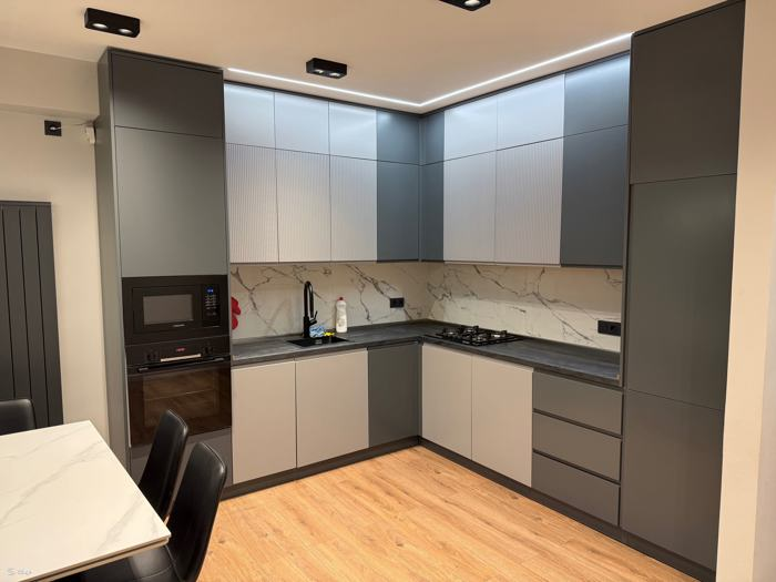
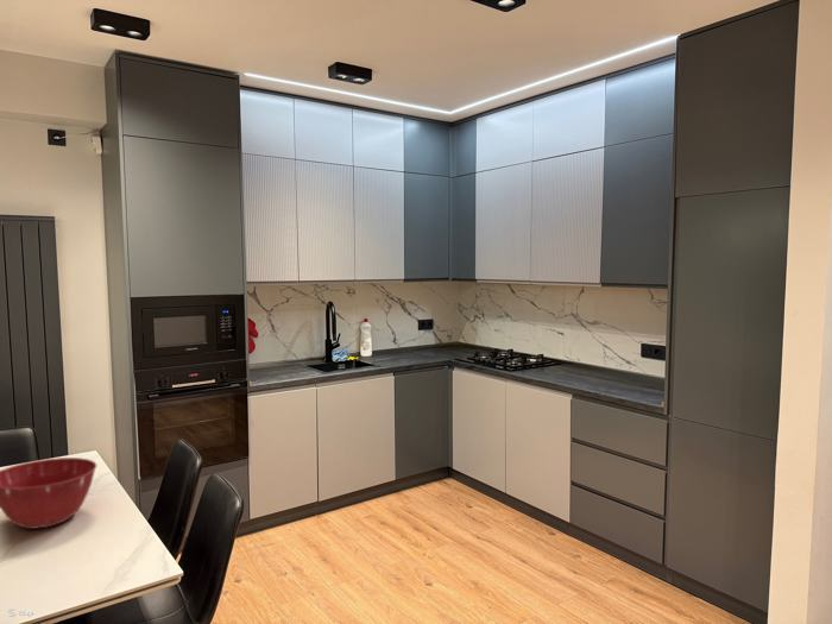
+ mixing bowl (45, 494)
